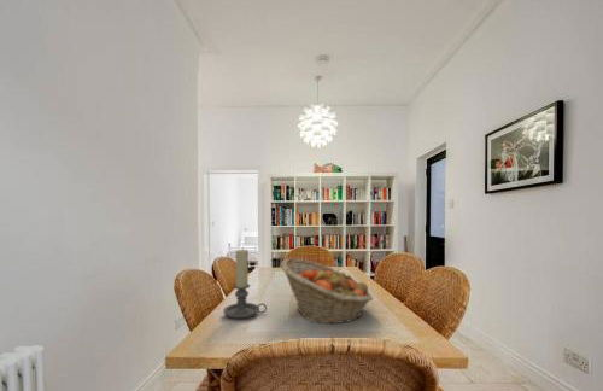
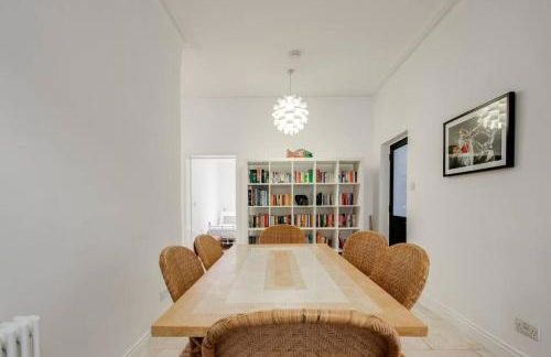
- candle holder (245, 281)
- fruit basket (324, 286)
